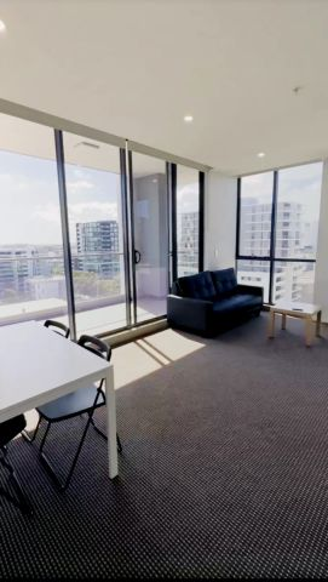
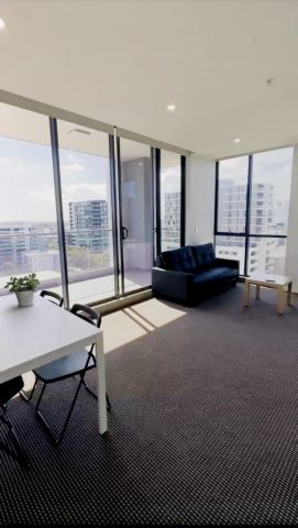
+ potted plant (24, 290)
